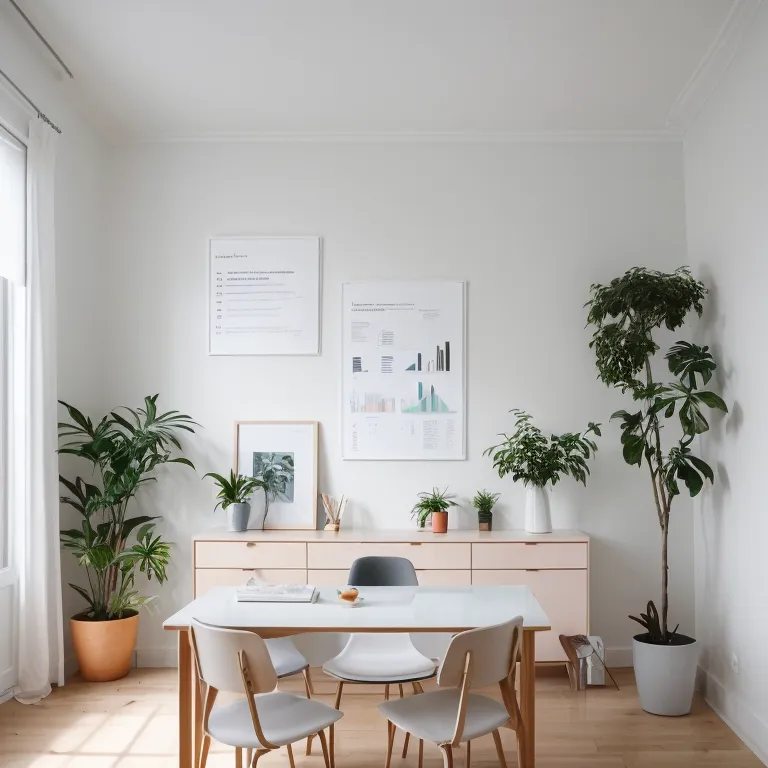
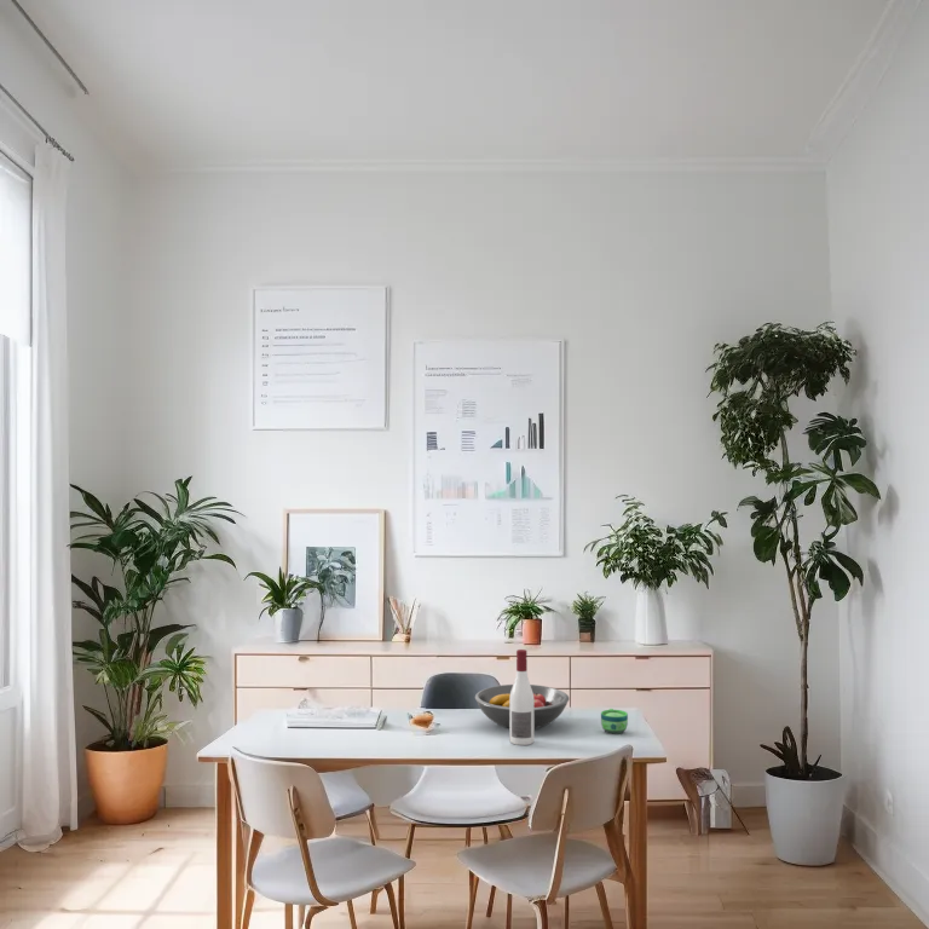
+ alcohol (521, 696)
+ cup (612, 721)
+ fruit bowl (533, 705)
